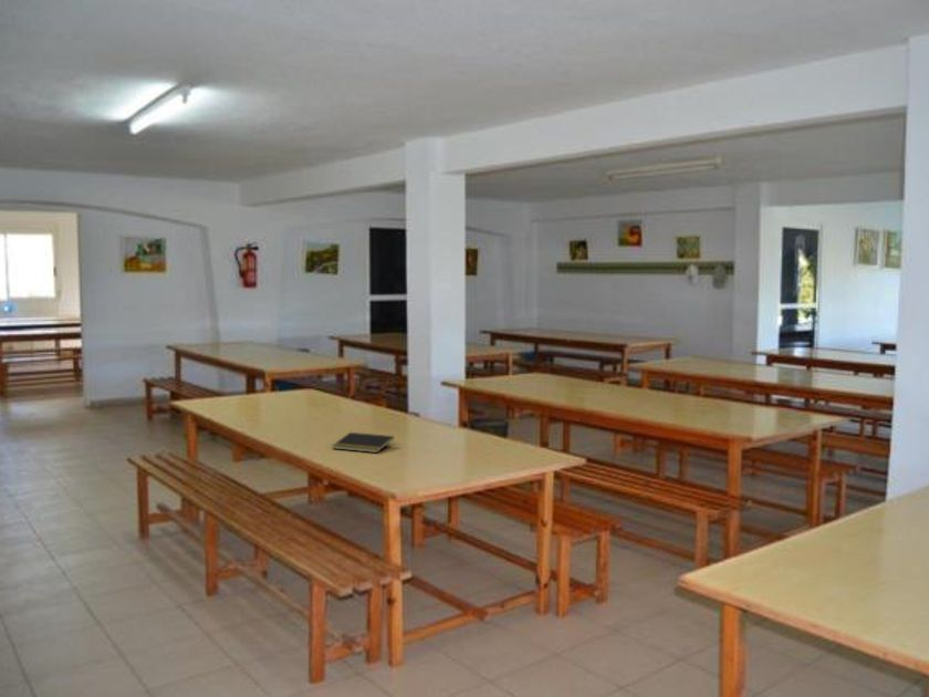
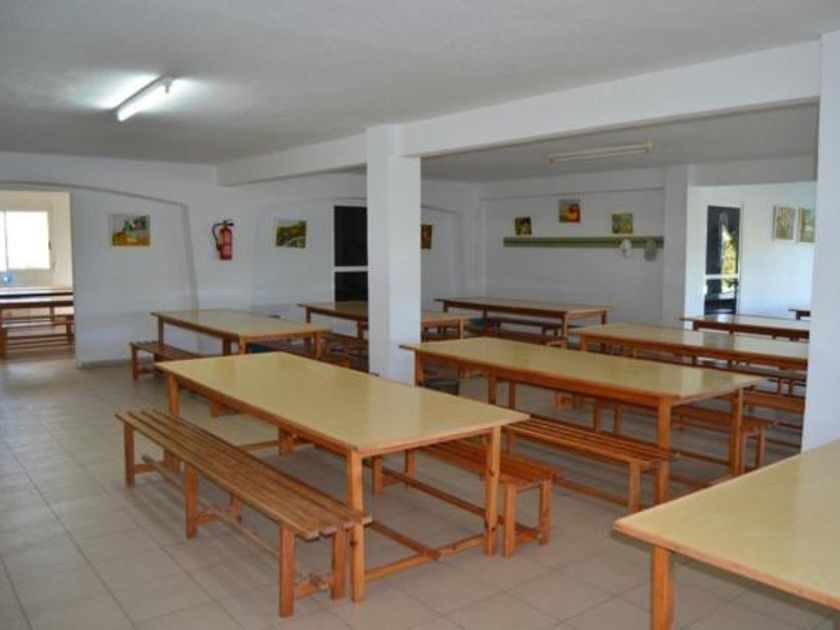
- notepad (363, 441)
